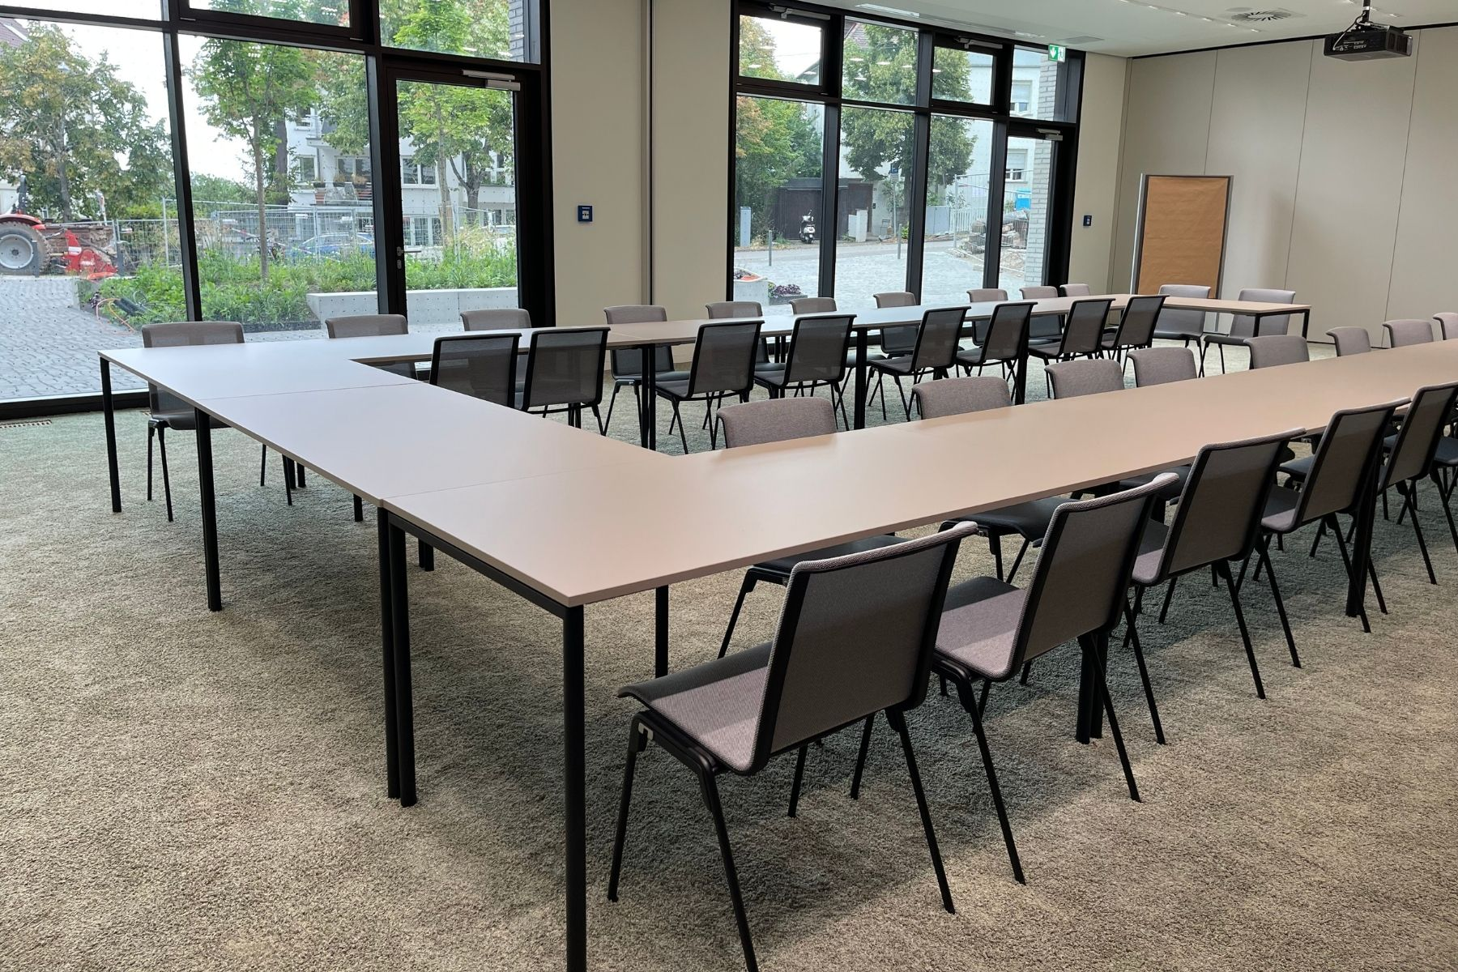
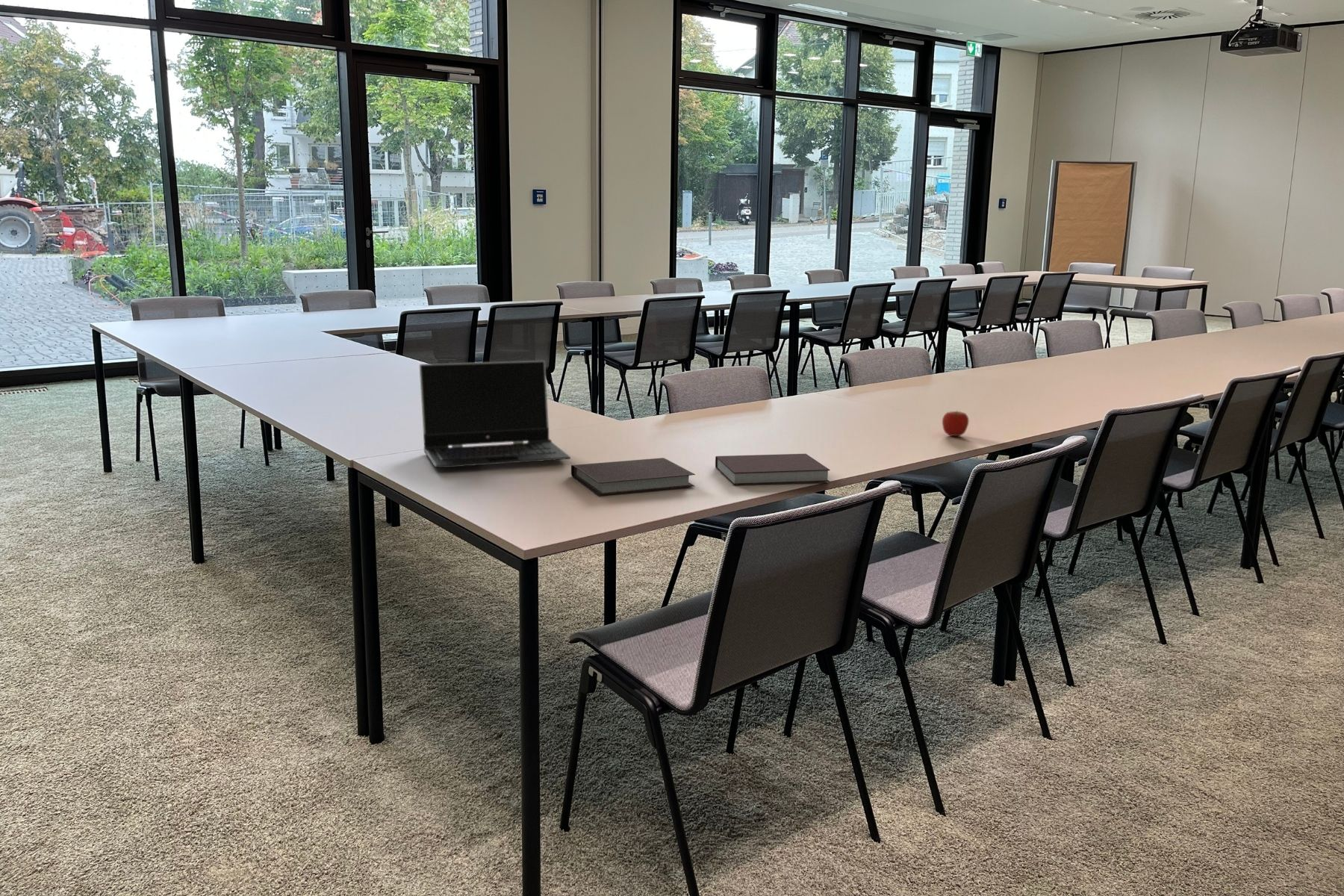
+ notebook (632, 475)
+ apple (955, 423)
+ laptop computer (494, 413)
+ notebook (771, 468)
